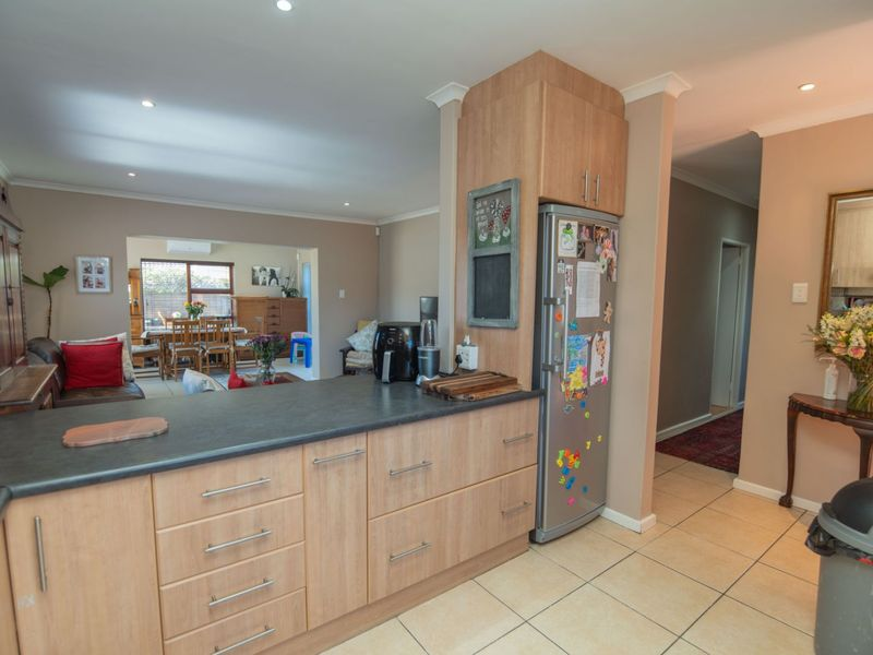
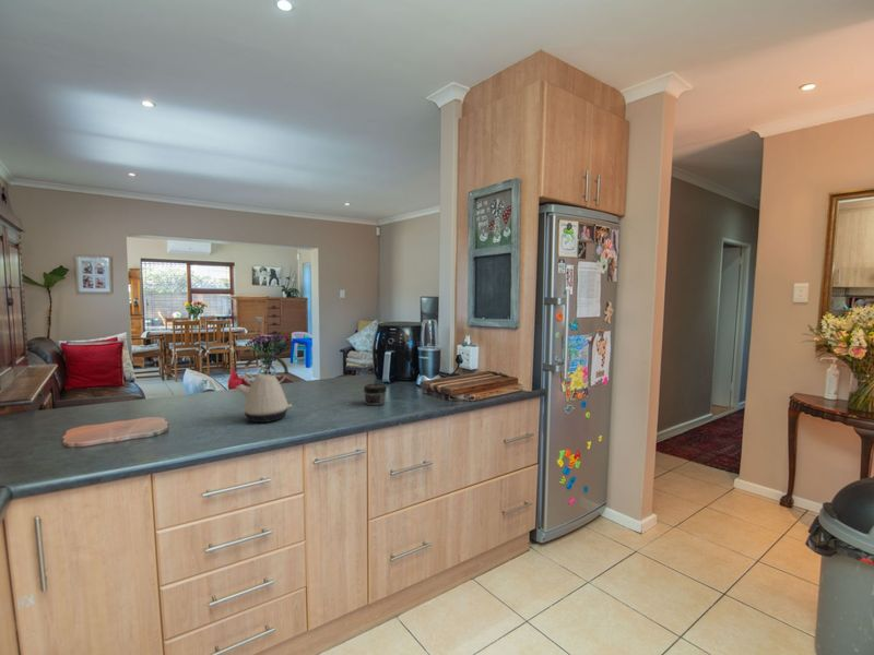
+ kettle (263, 385)
+ jar (375, 394)
